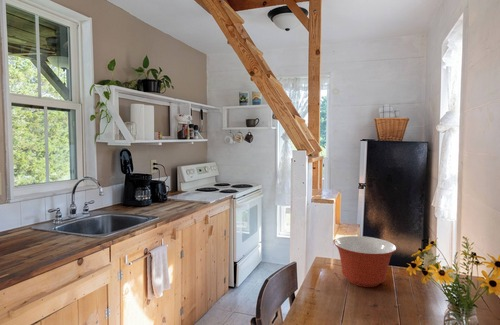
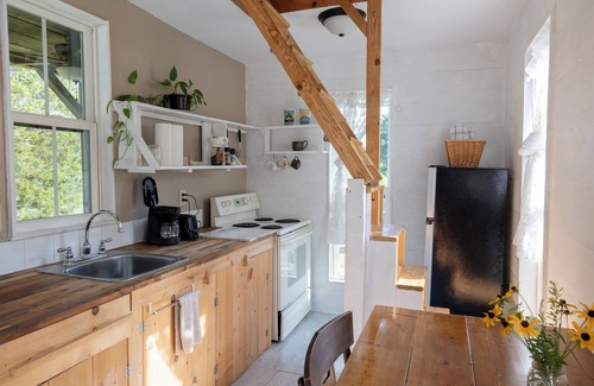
- mixing bowl (363, 262)
